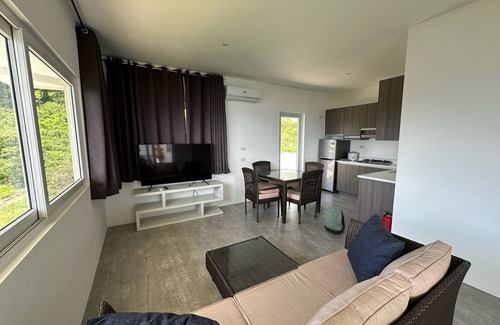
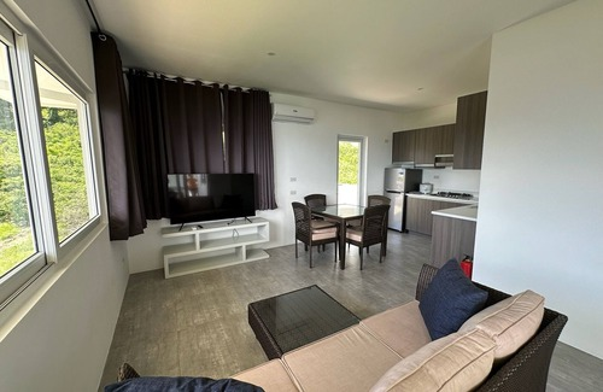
- backpack (333, 219)
